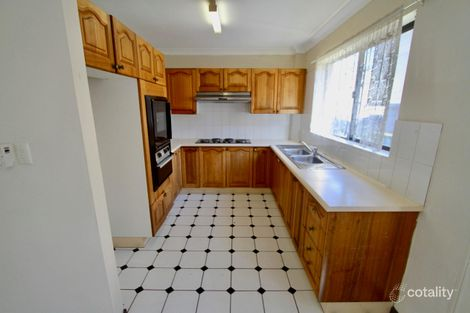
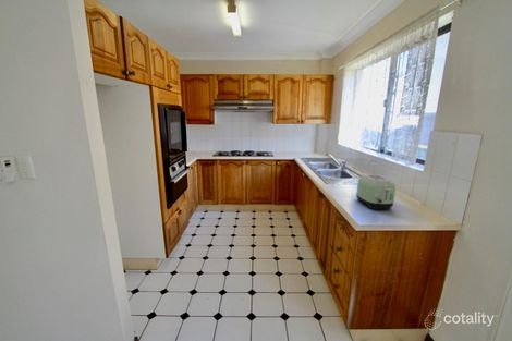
+ toaster (376, 191)
